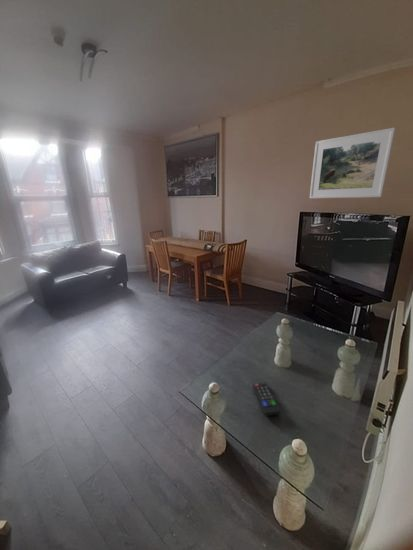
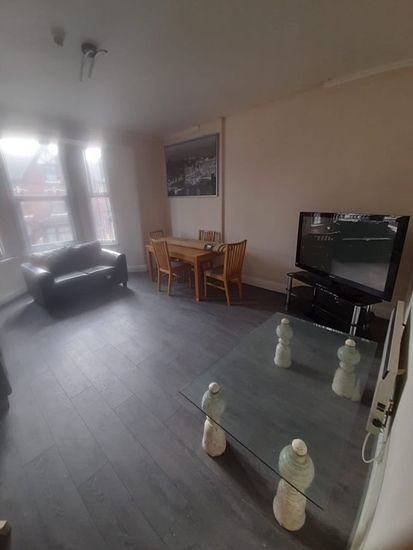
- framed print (346, 167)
- remote control (265, 397)
